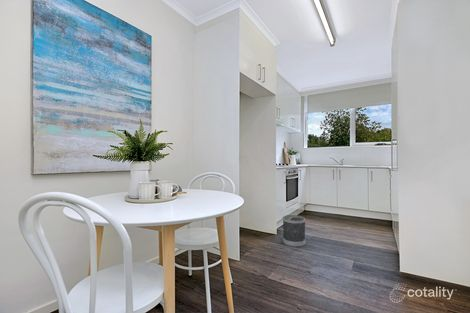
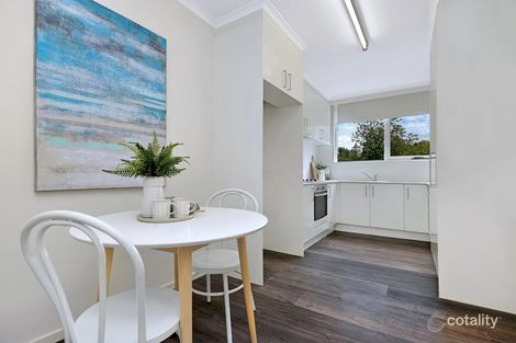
- wastebasket (294, 230)
